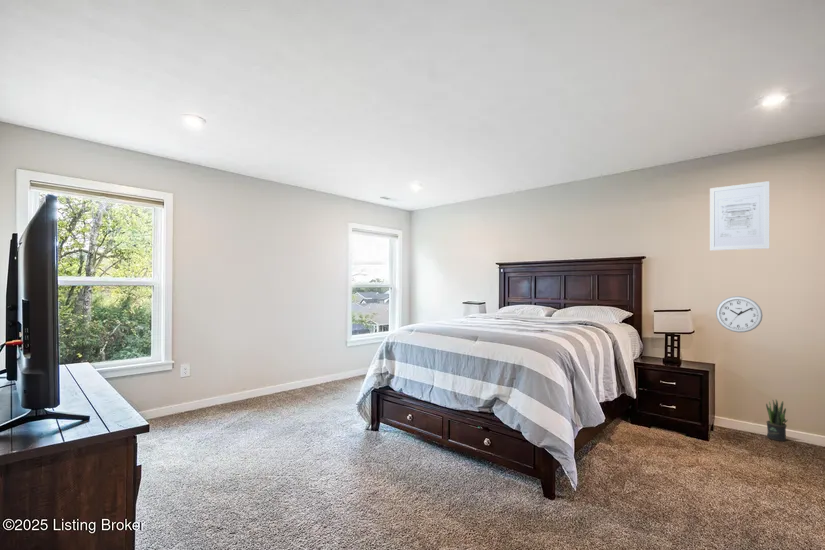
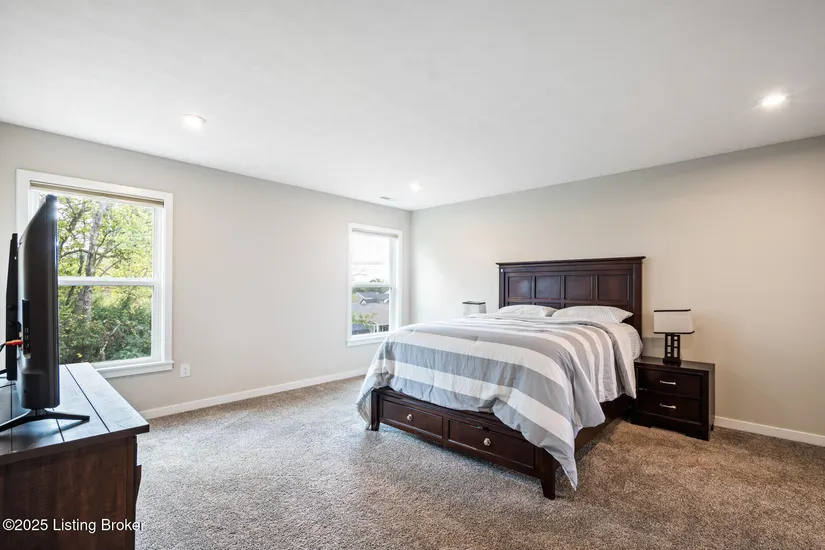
- wall art (738, 217)
- potted plant (776, 419)
- wall clock (738, 314)
